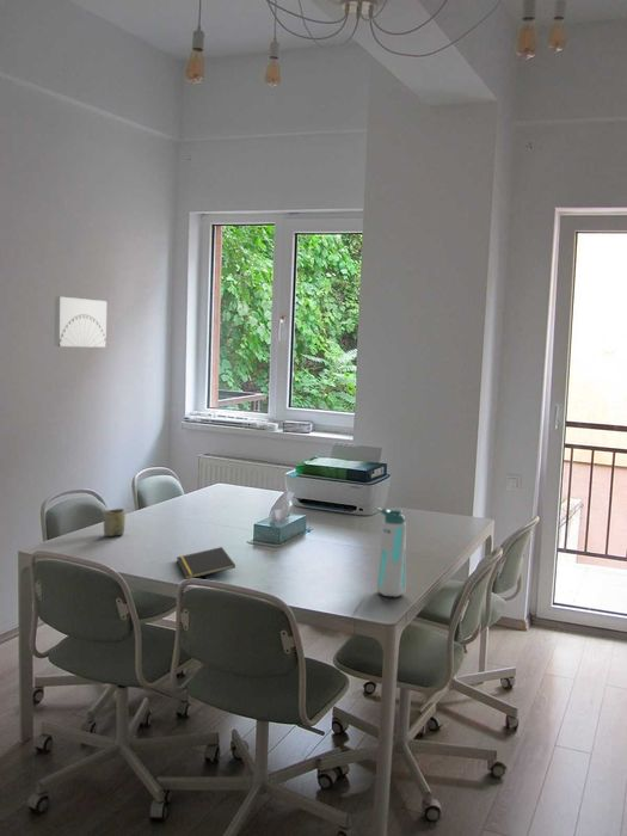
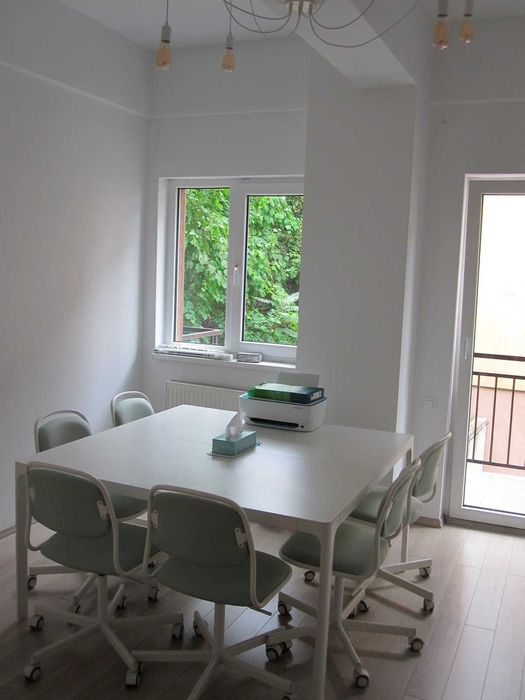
- cup (113, 522)
- notepad (204, 563)
- water bottle (391, 551)
- wall art (81, 322)
